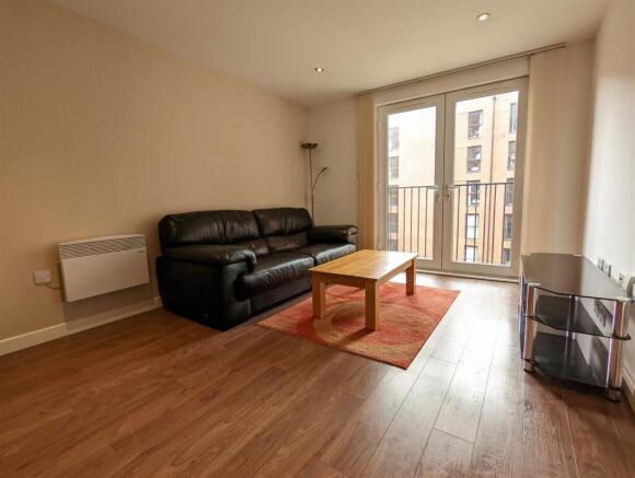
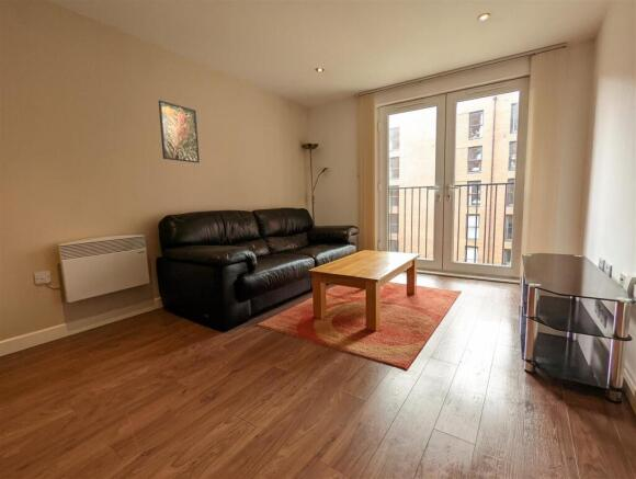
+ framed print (180, 133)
